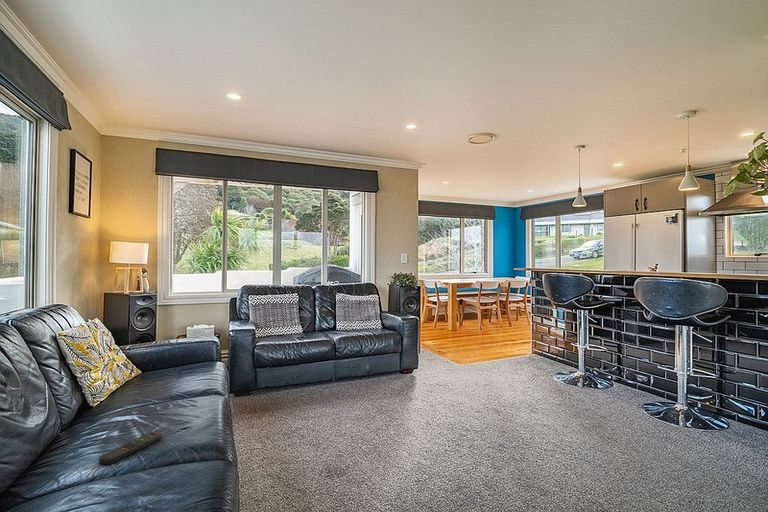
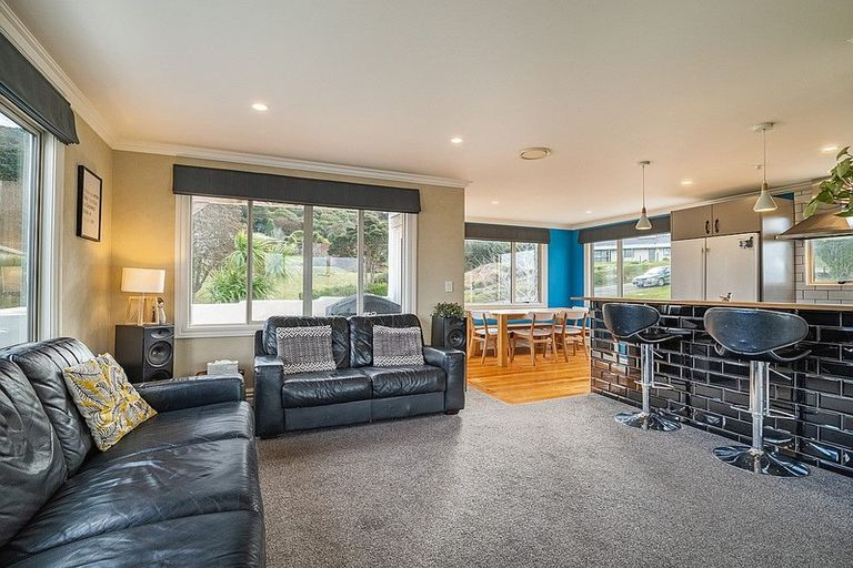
- remote control (132, 446)
